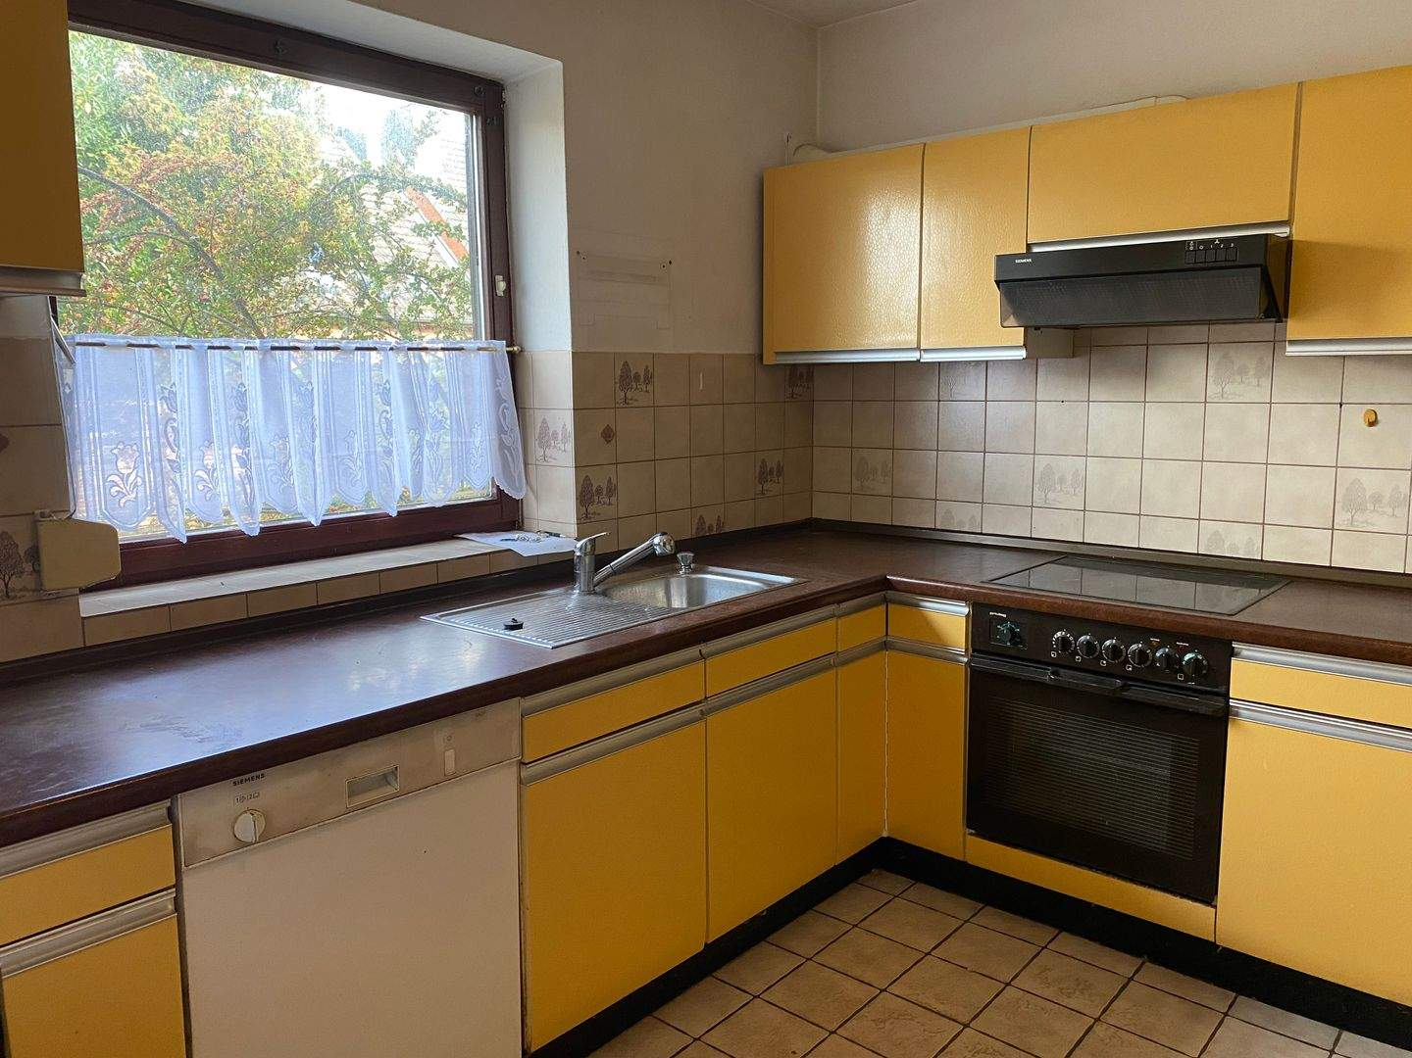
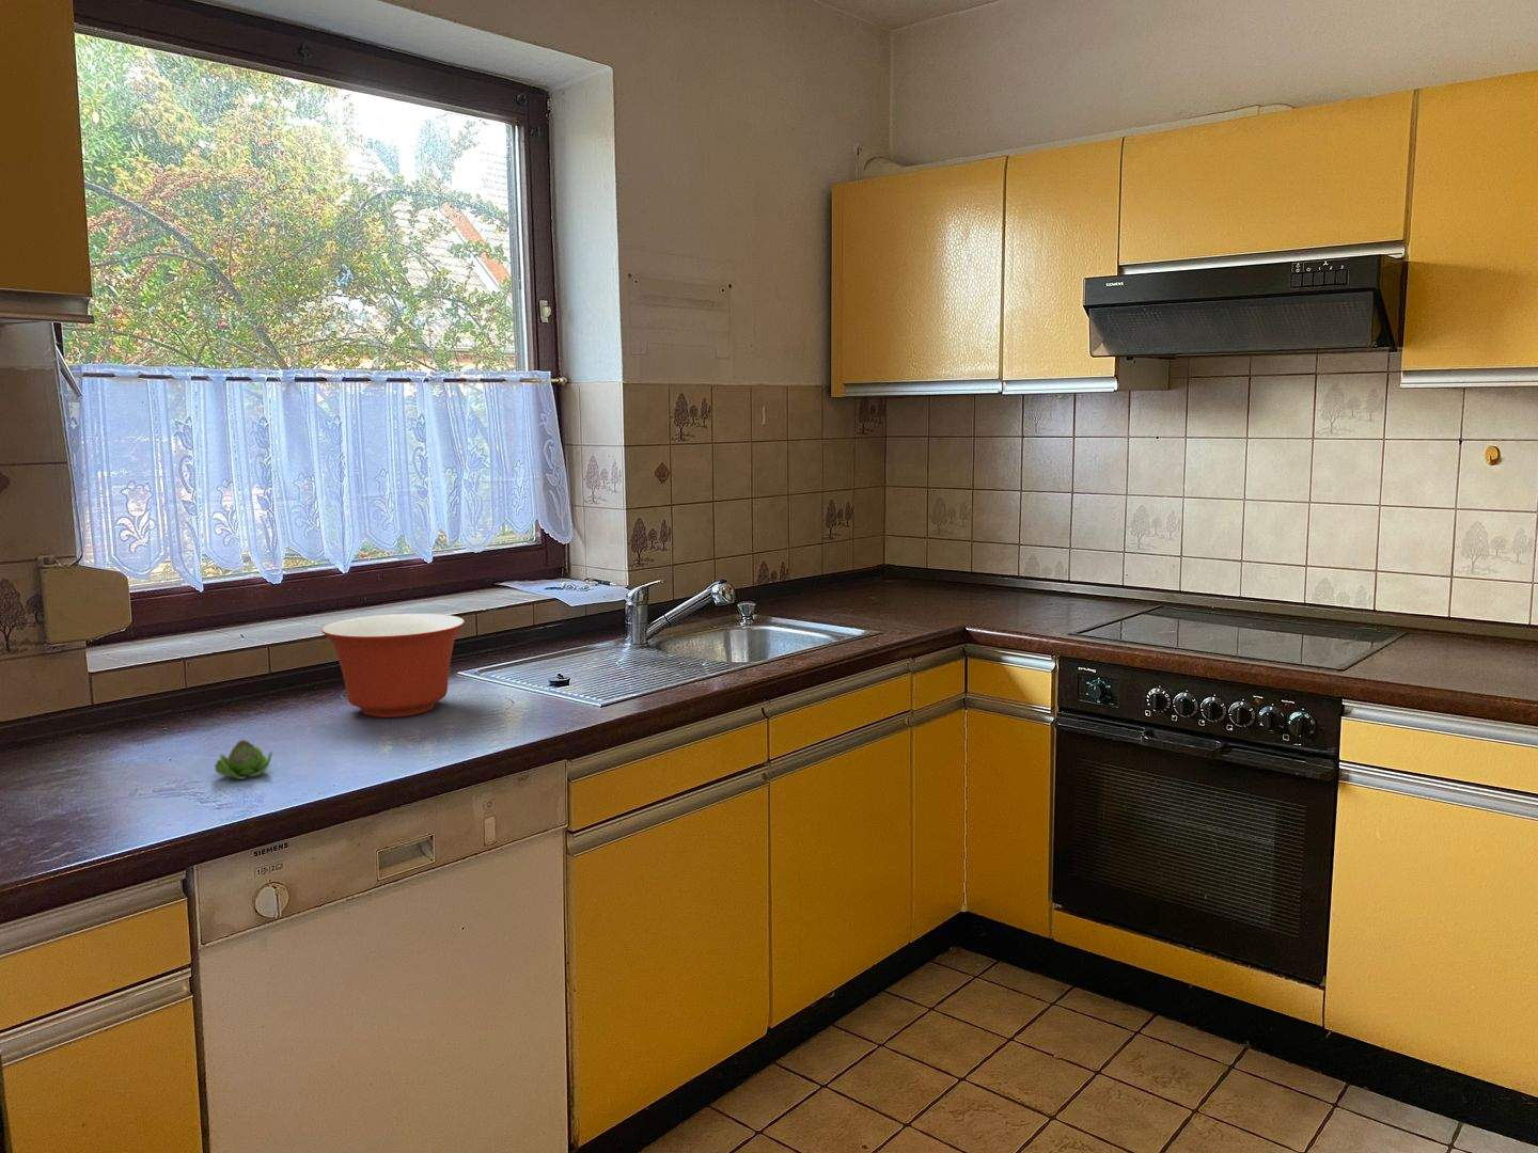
+ fruit (242, 757)
+ mixing bowl (396, 666)
